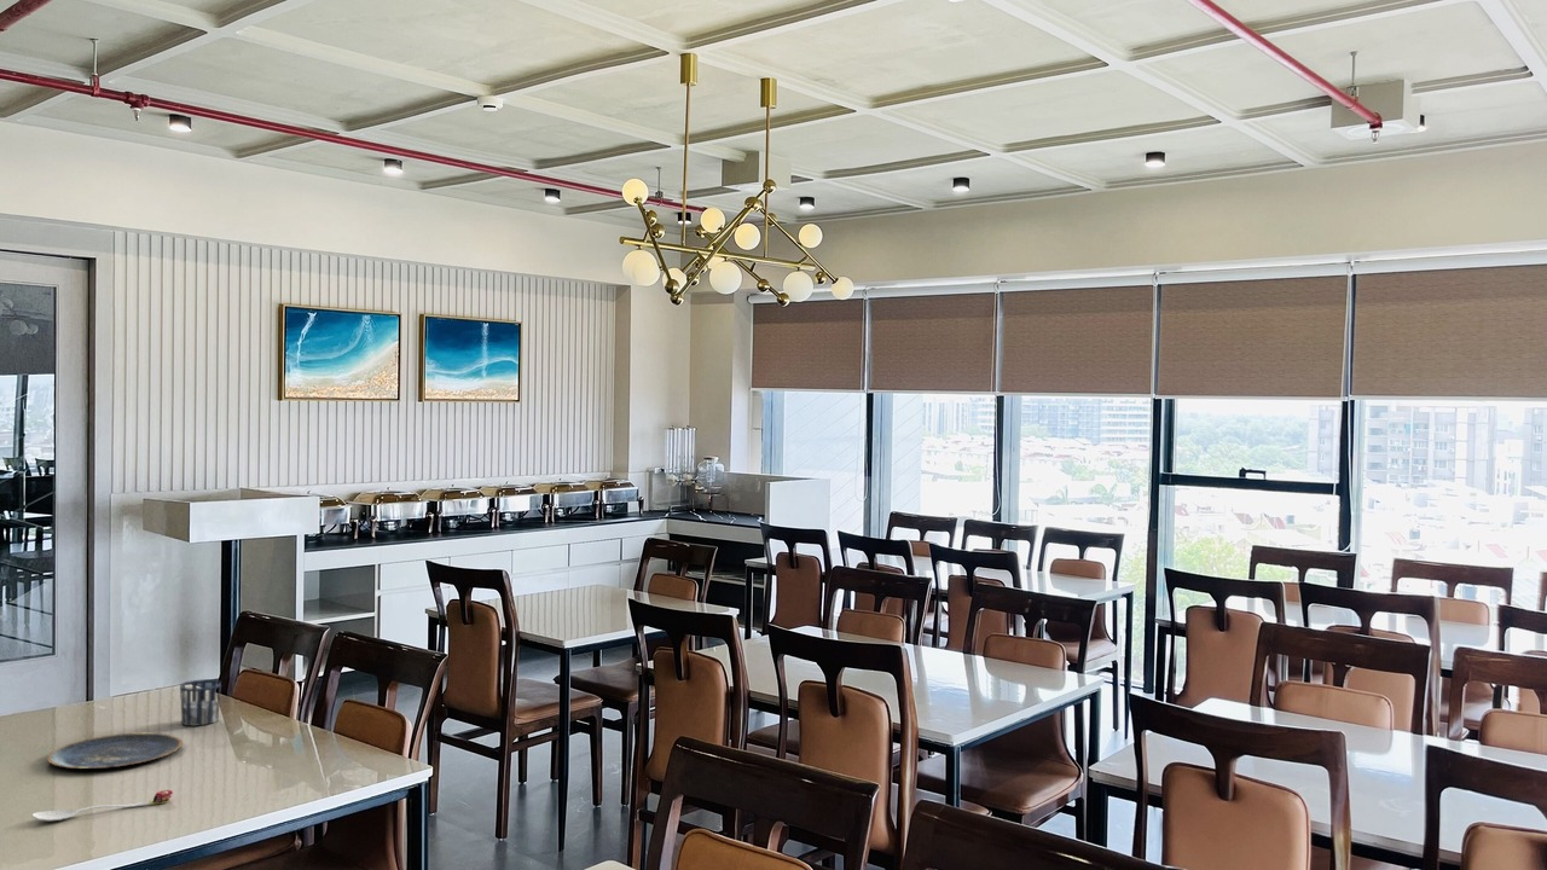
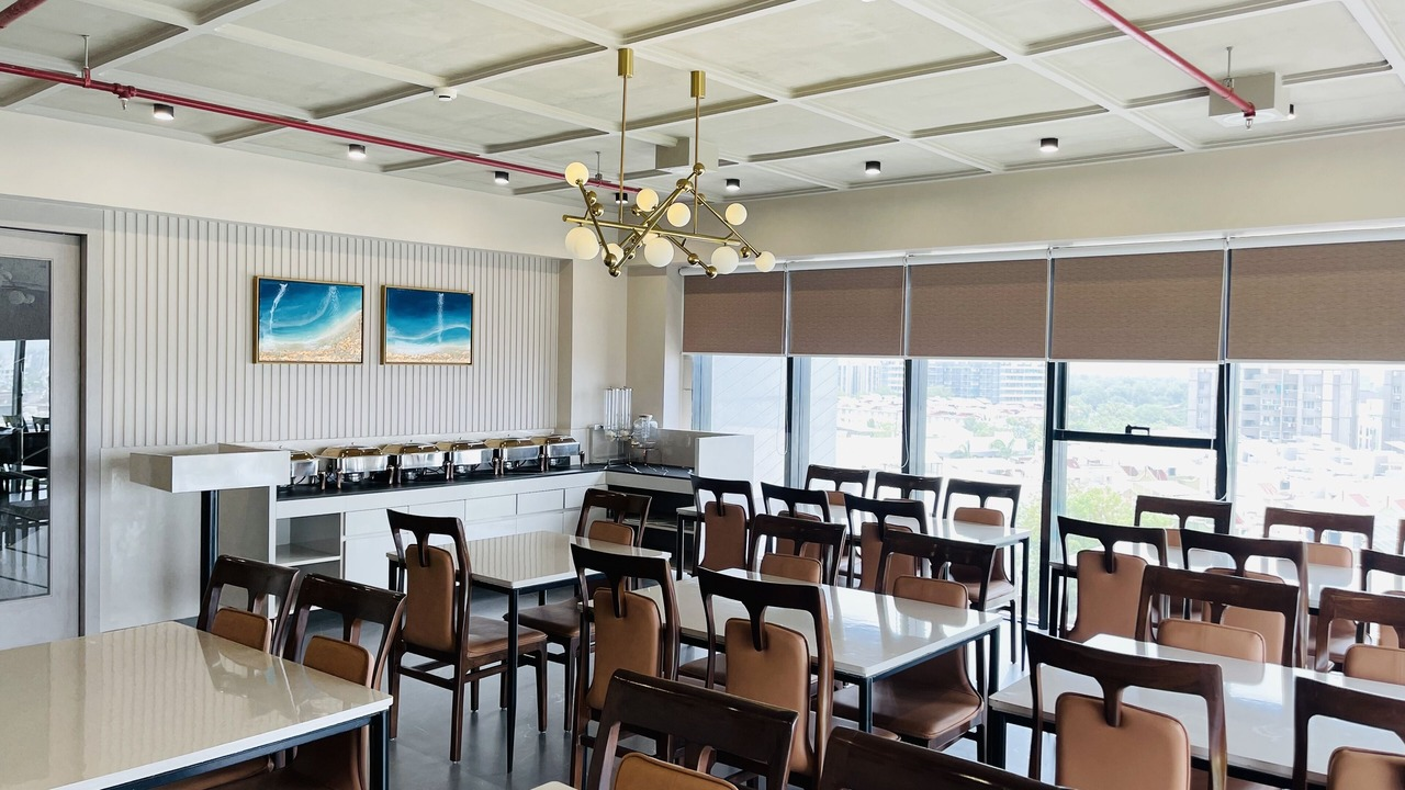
- cup (199, 702)
- spoon (104, 805)
- plate (116, 752)
